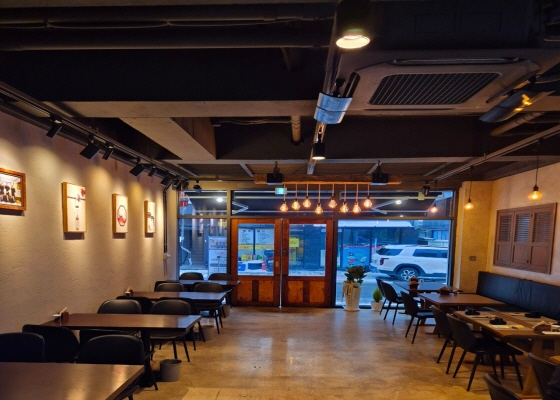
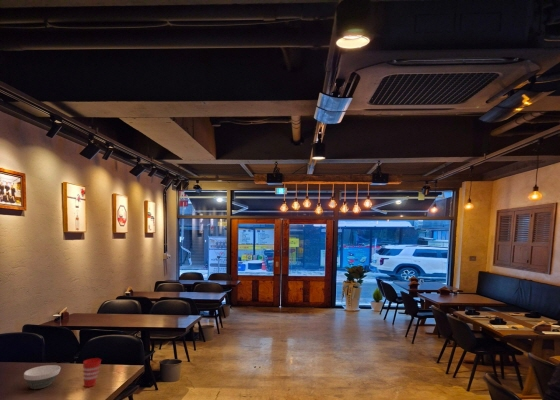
+ bowl (41, 378)
+ cup (90, 372)
